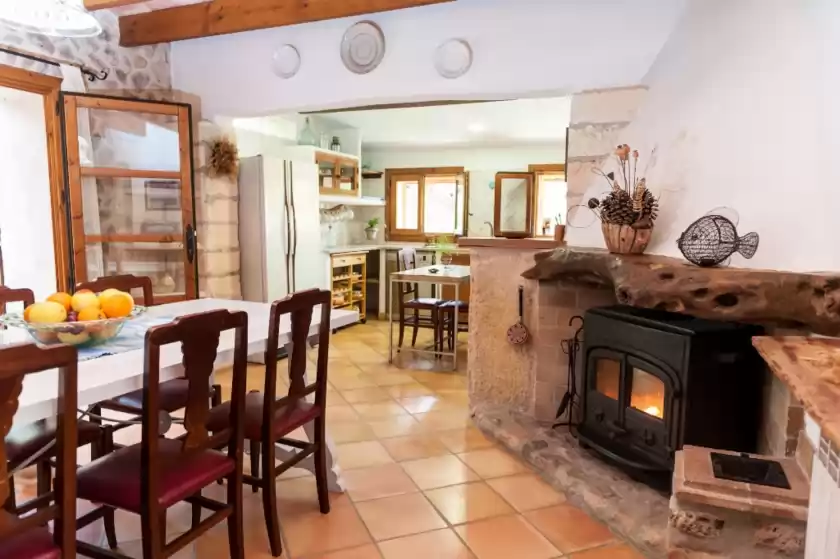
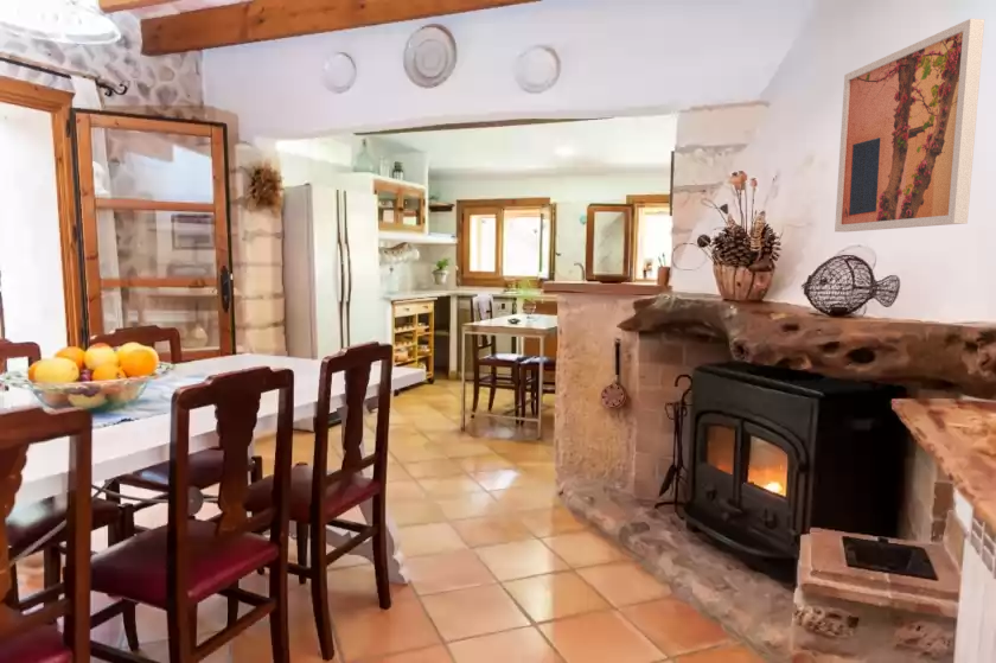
+ wall art (899, 140)
